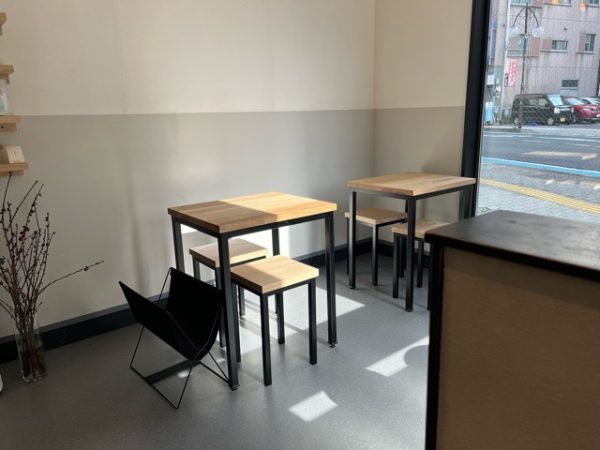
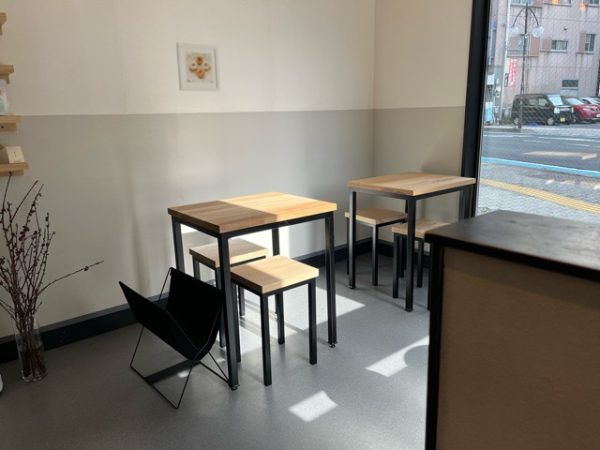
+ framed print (199, 67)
